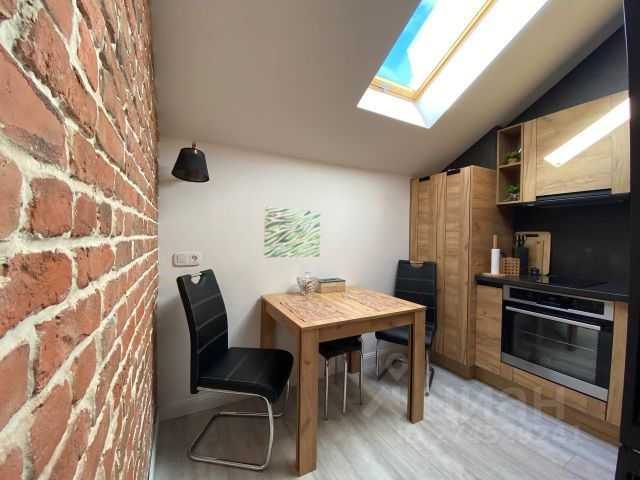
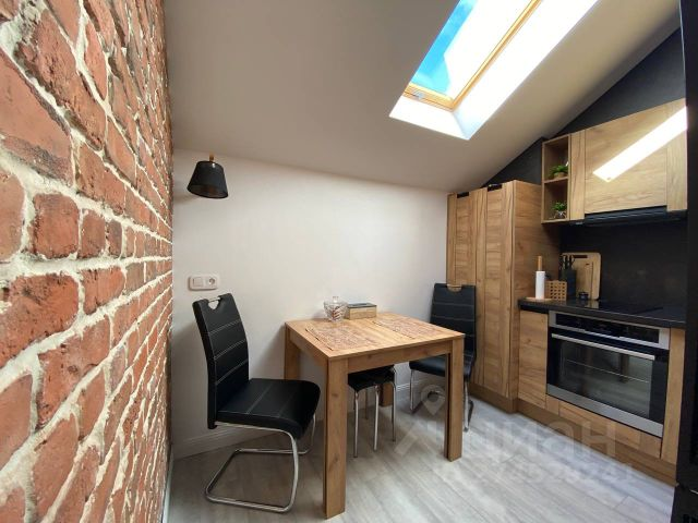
- wall art (293, 233)
